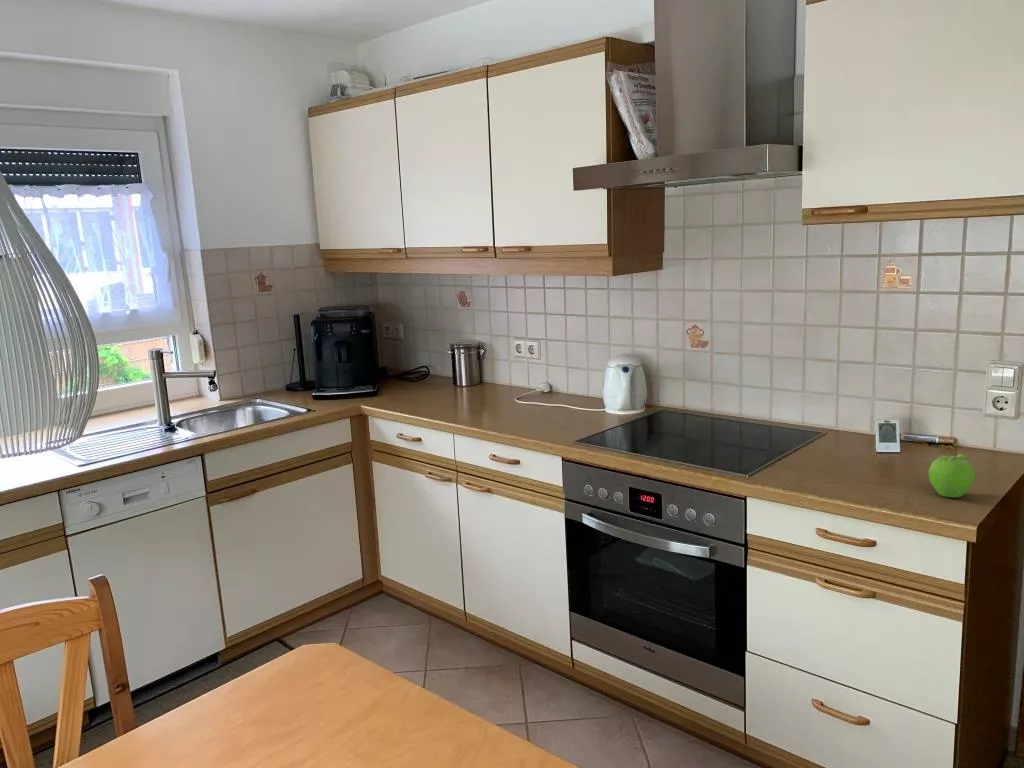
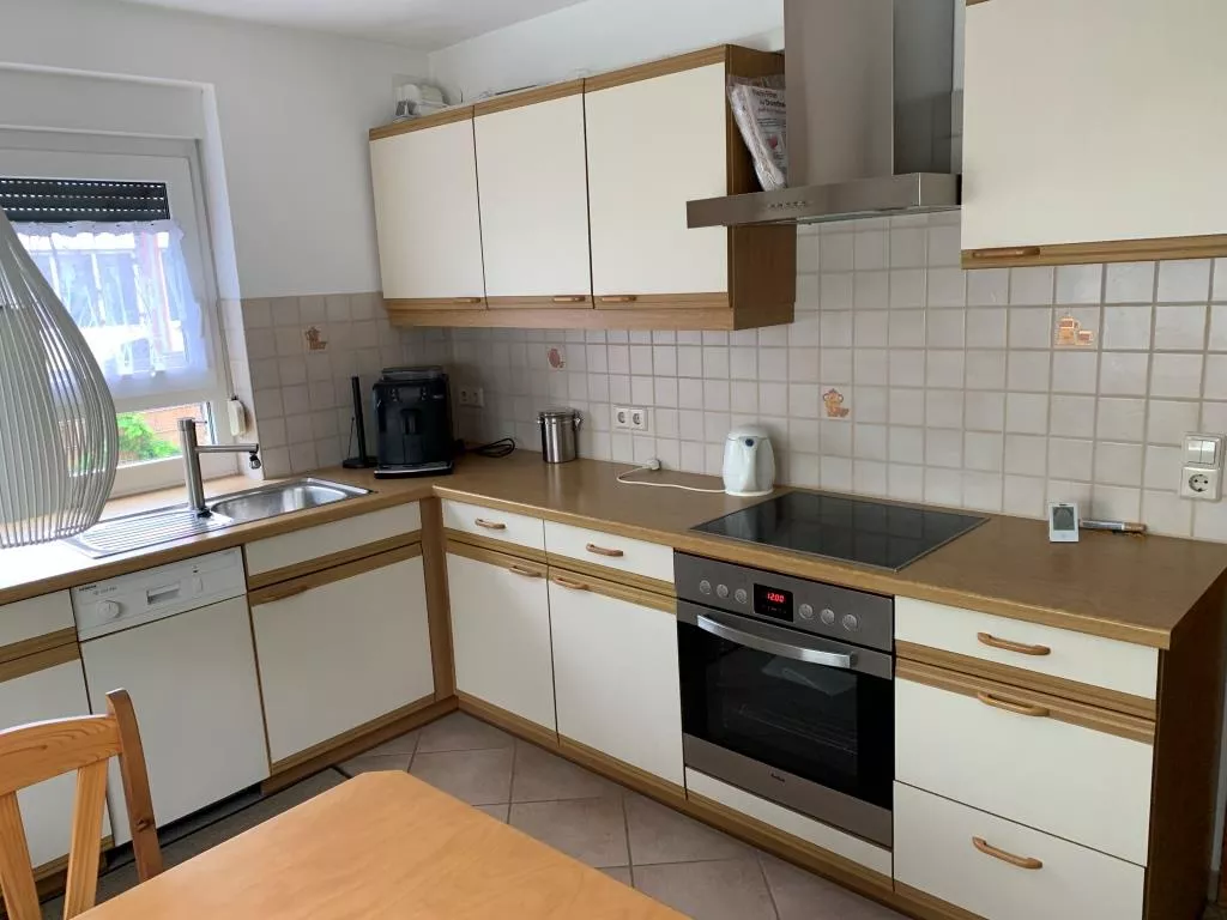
- fruit (951, 474)
